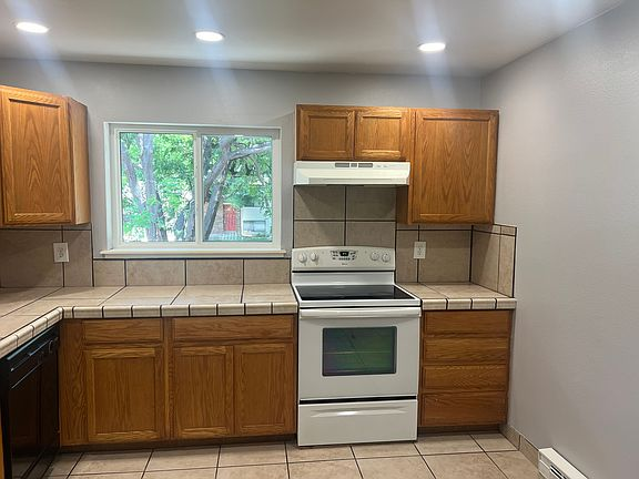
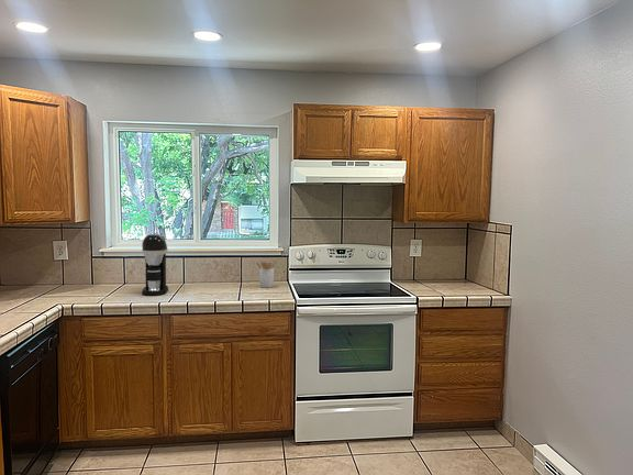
+ coffee maker (155, 263)
+ utensil holder (266, 273)
